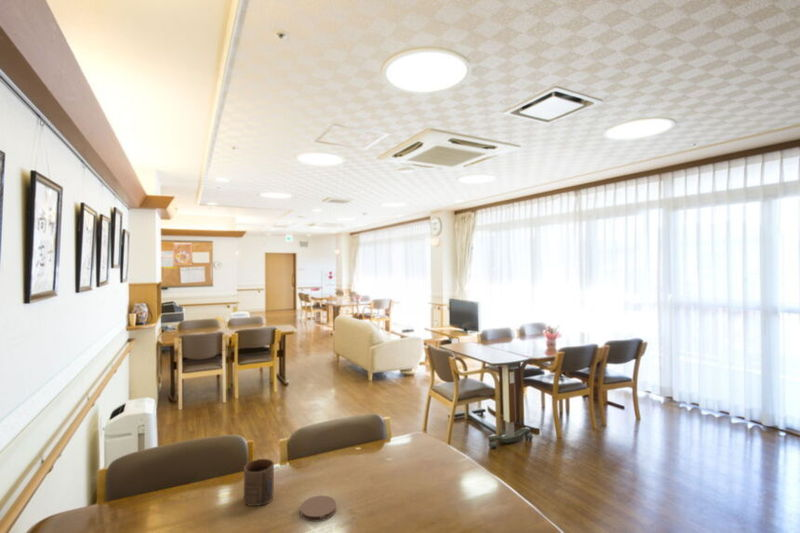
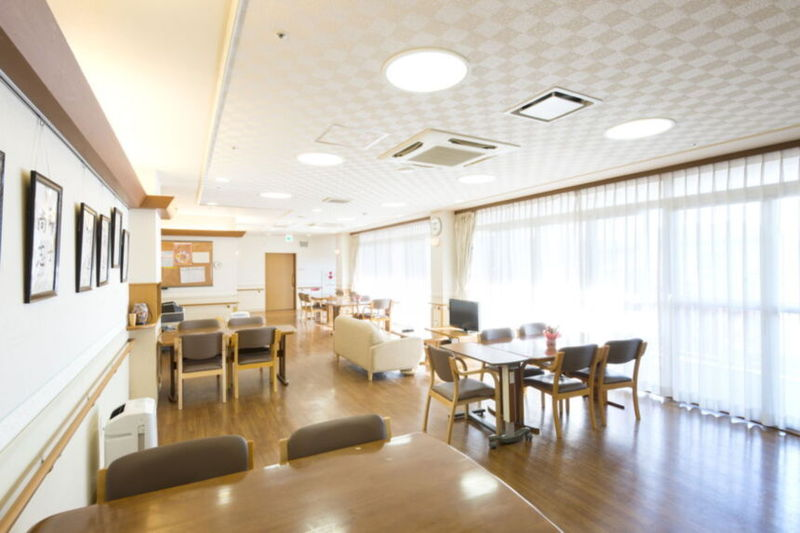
- coaster (318, 508)
- cup (259, 481)
